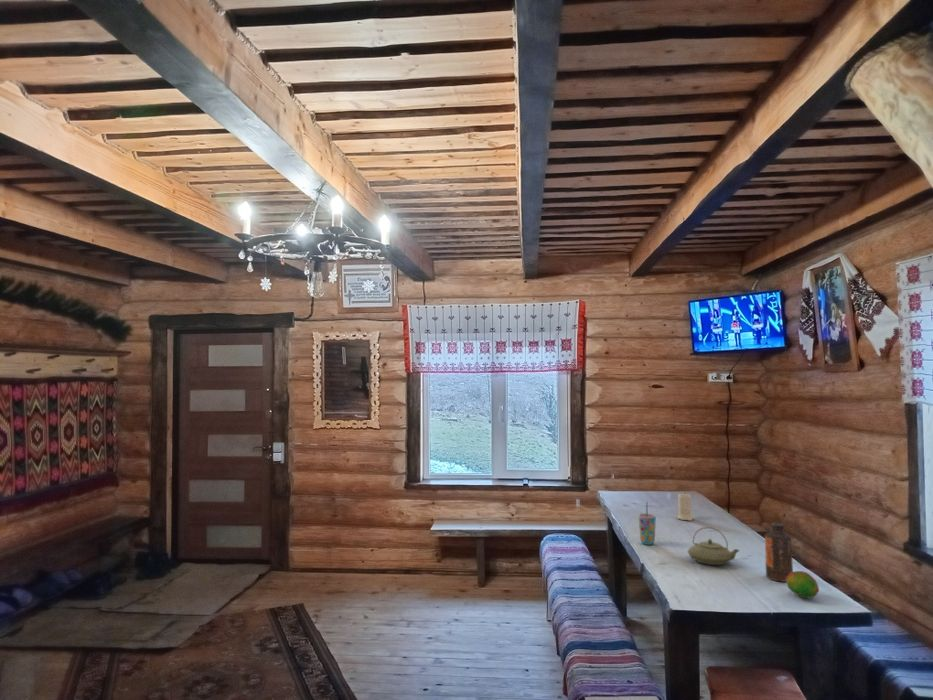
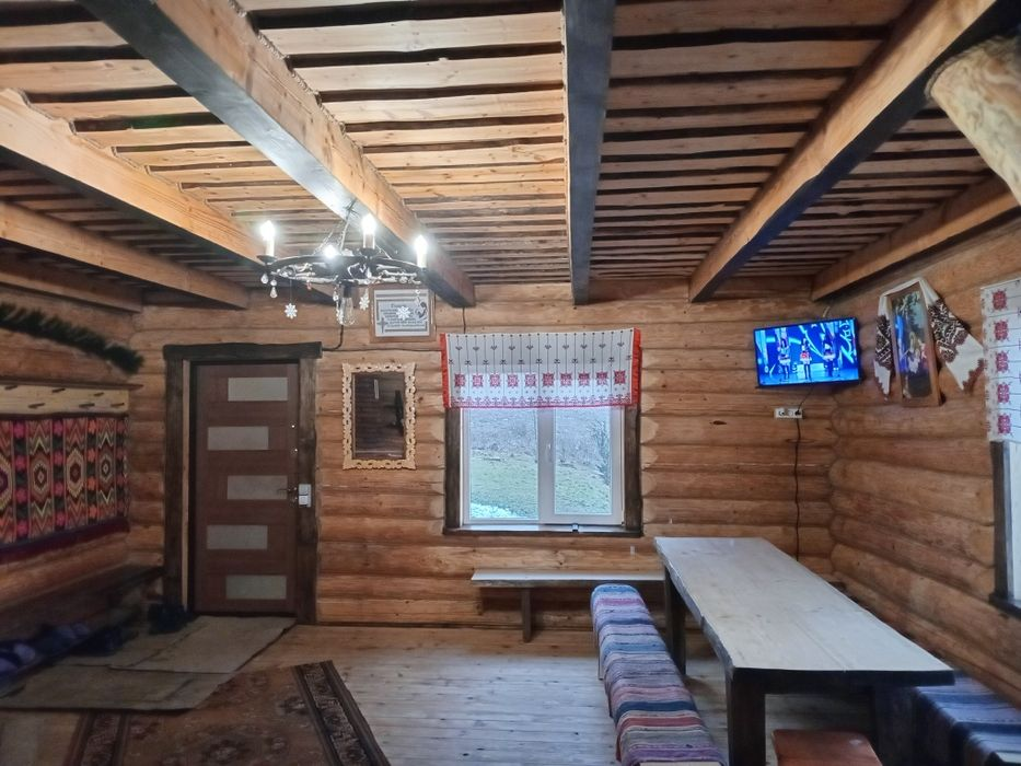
- fruit (803, 584)
- cup (647, 522)
- bottle (778, 550)
- teapot (713, 544)
- candle (685, 505)
